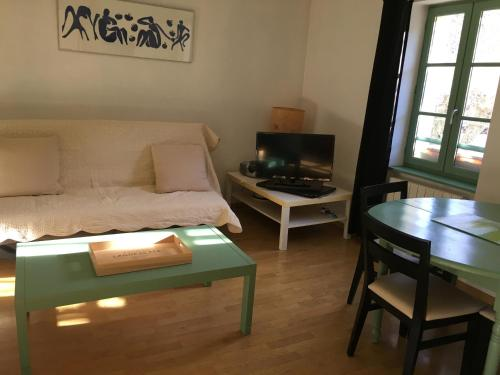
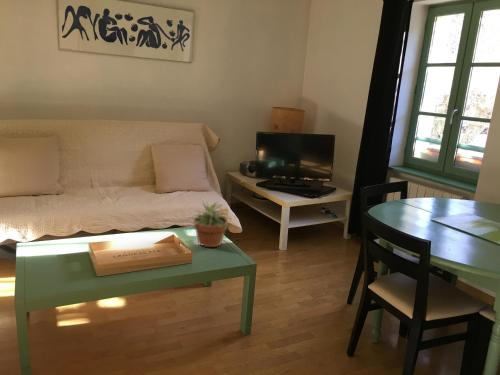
+ potted plant (209, 221)
